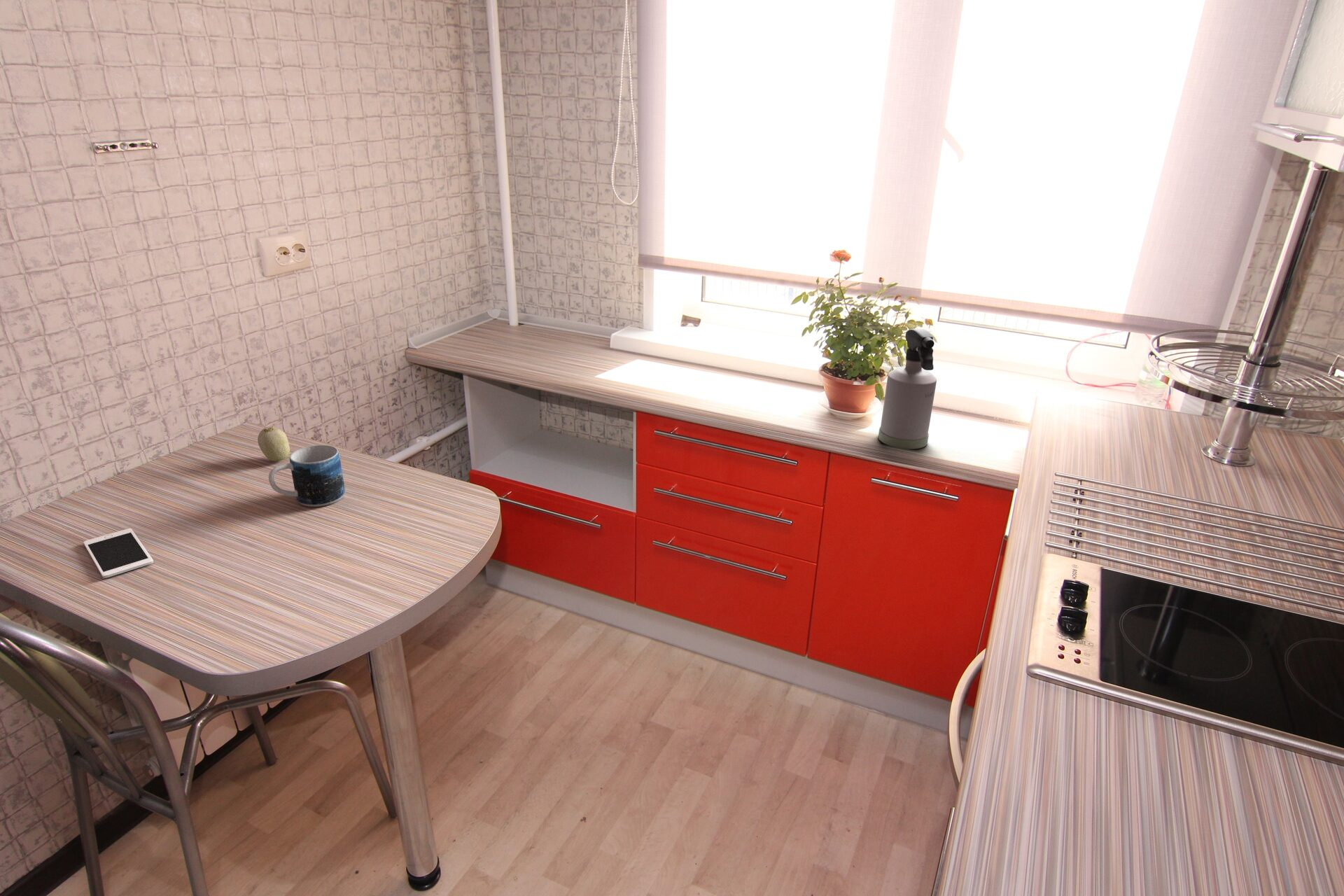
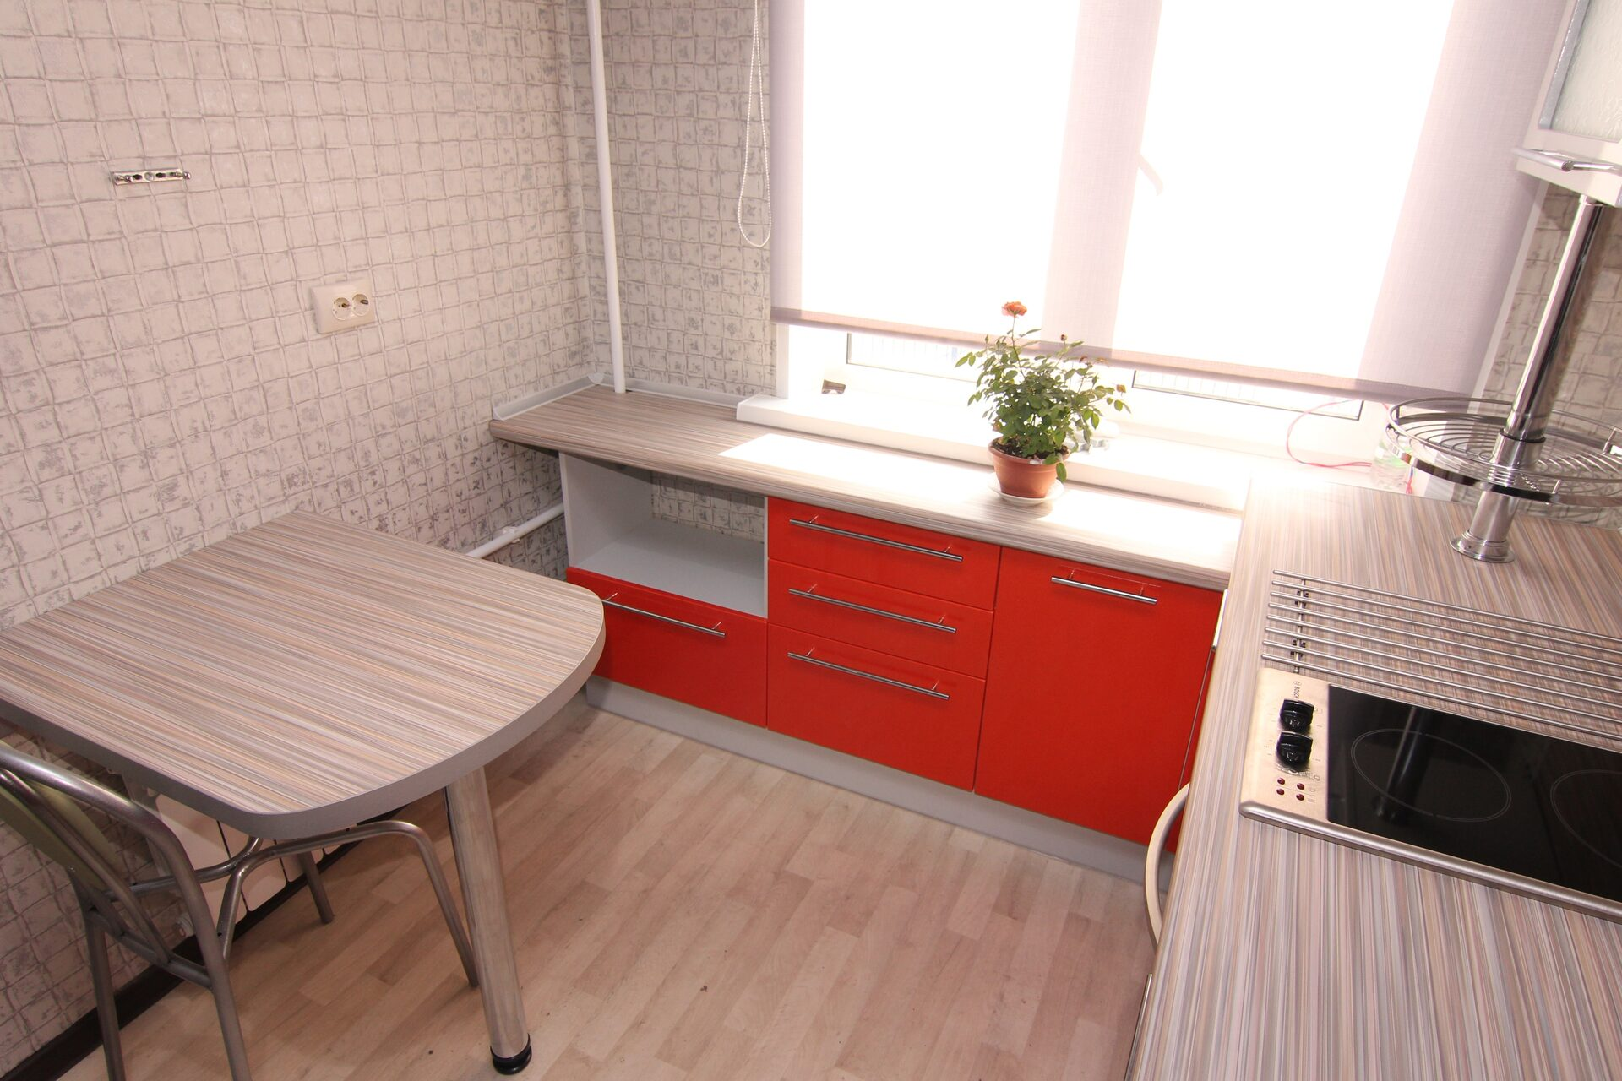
- spray bottle (912, 386)
- cell phone (118, 552)
- fruit (274, 444)
- mug (306, 478)
